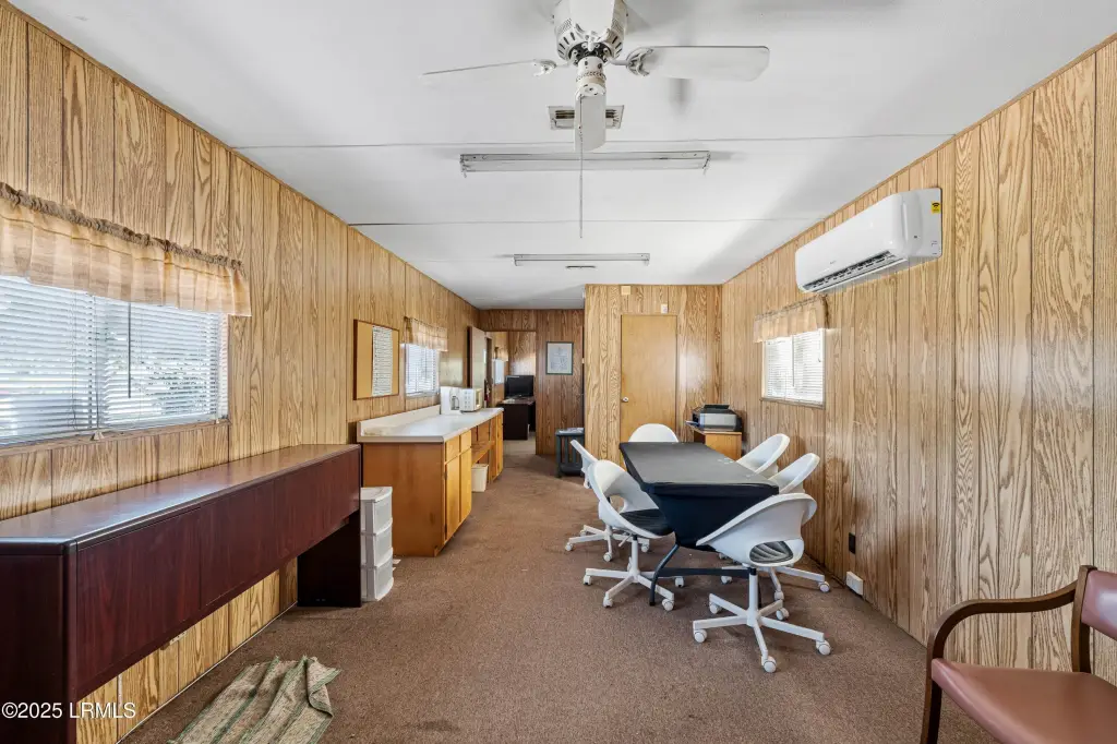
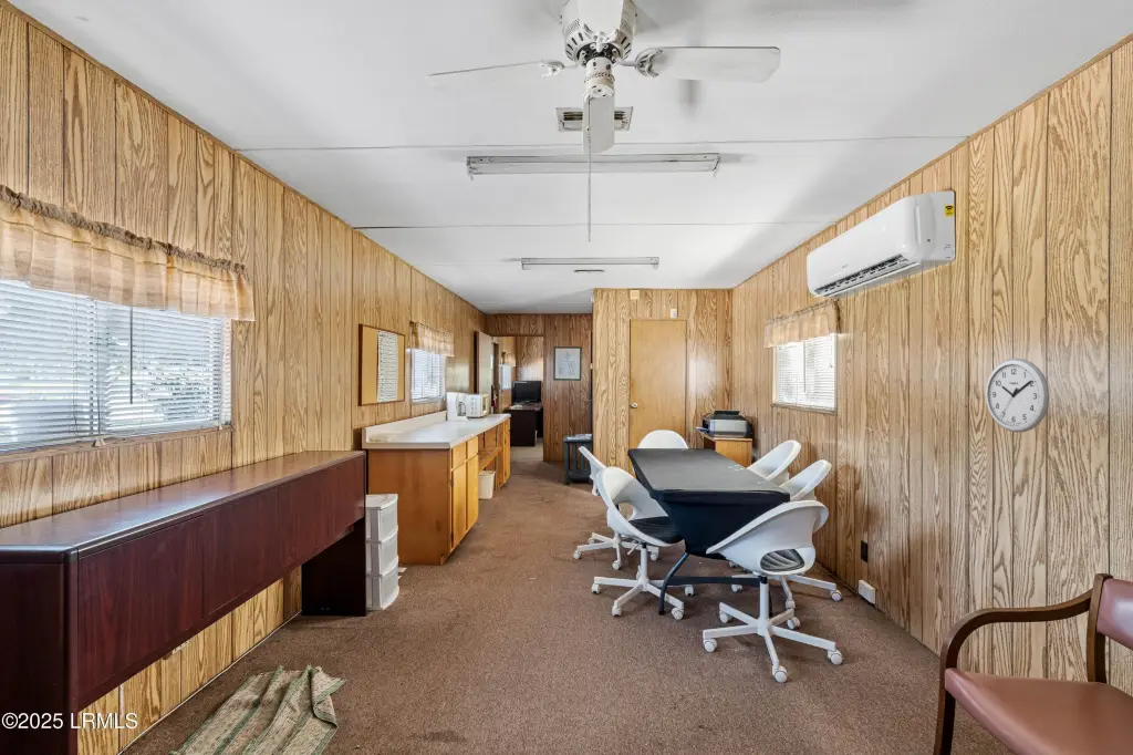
+ wall clock (1014, 395)
